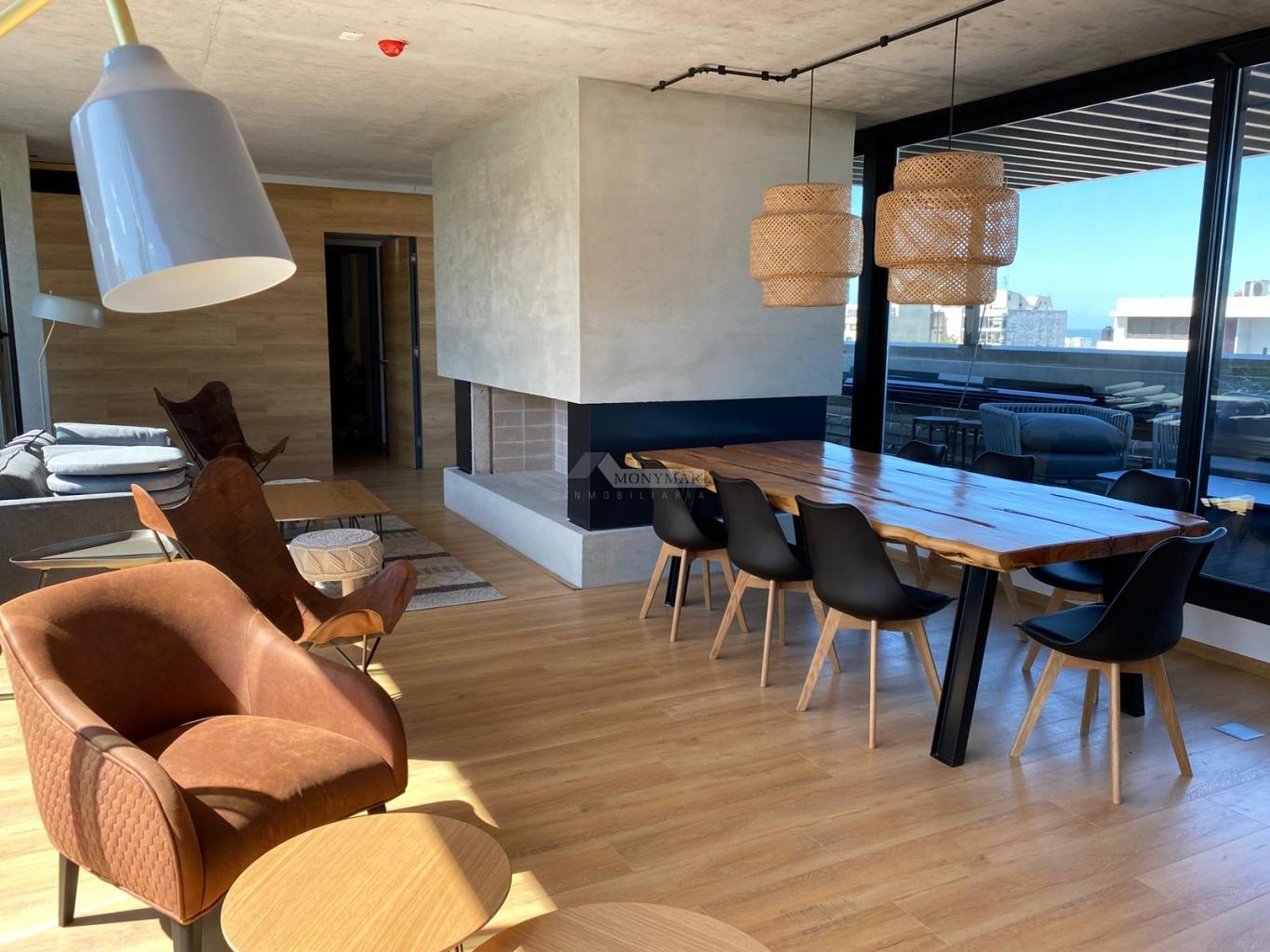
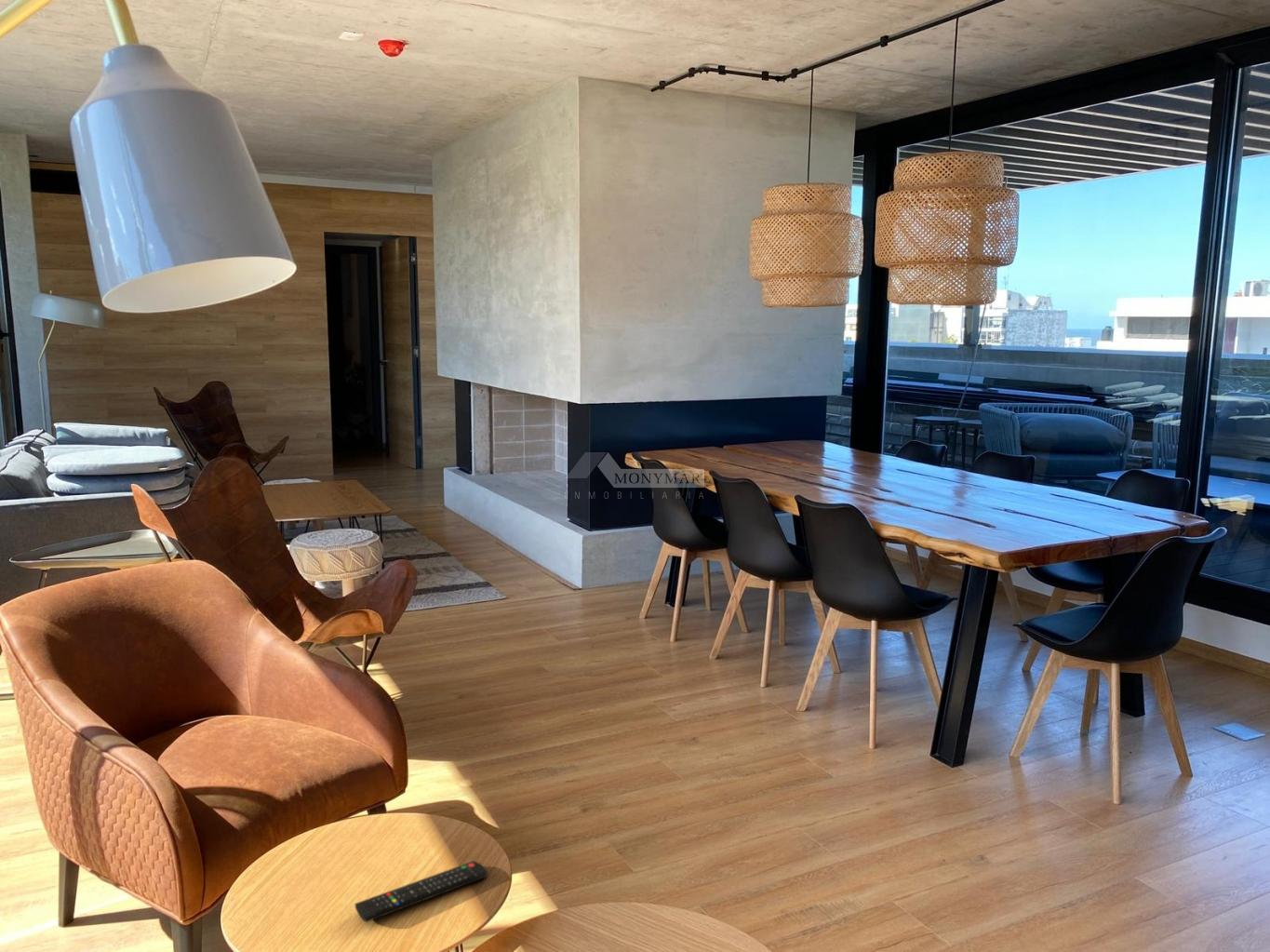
+ remote control (424, 891)
